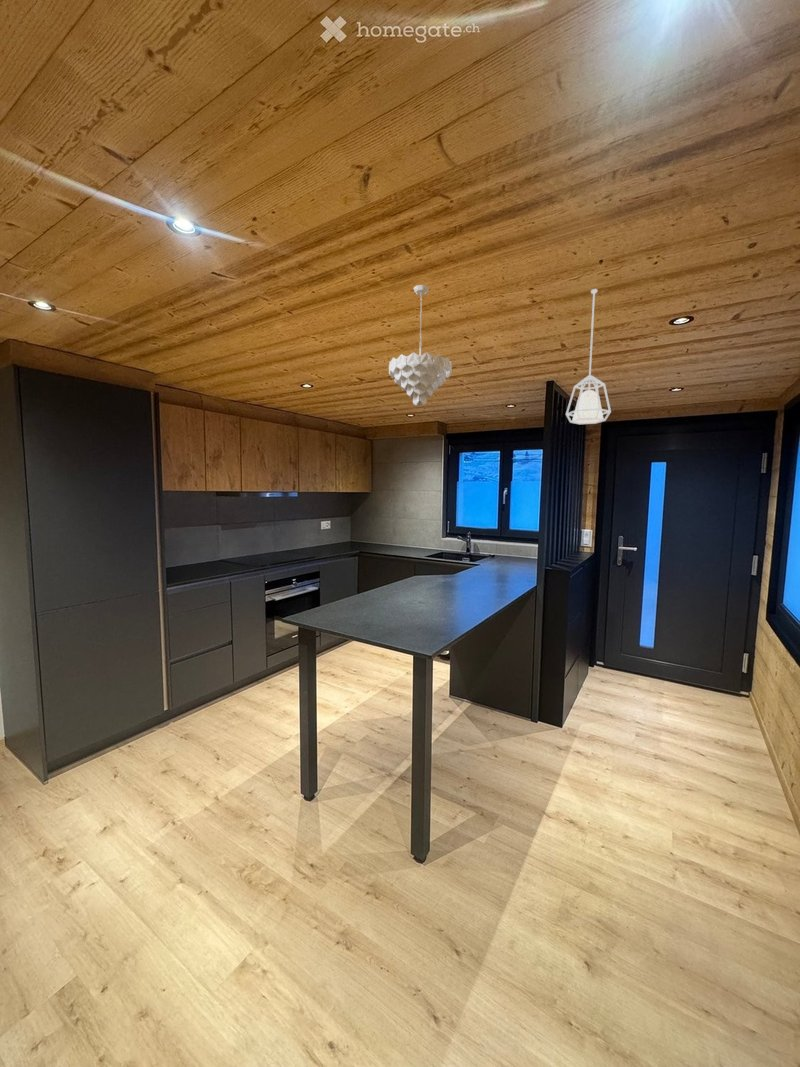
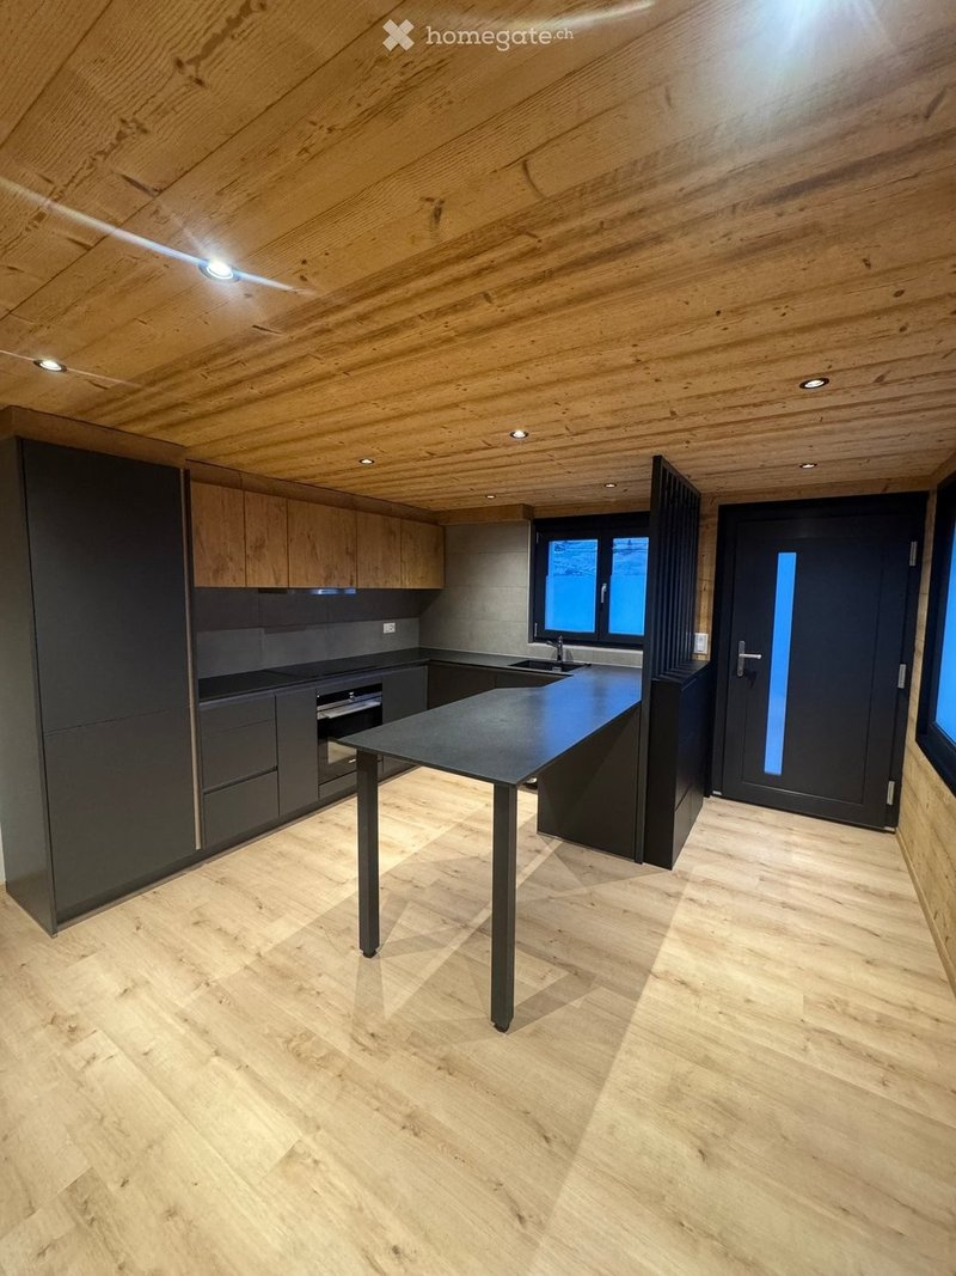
- pendant lamp (590, 357)
- pendant light (420, 347)
